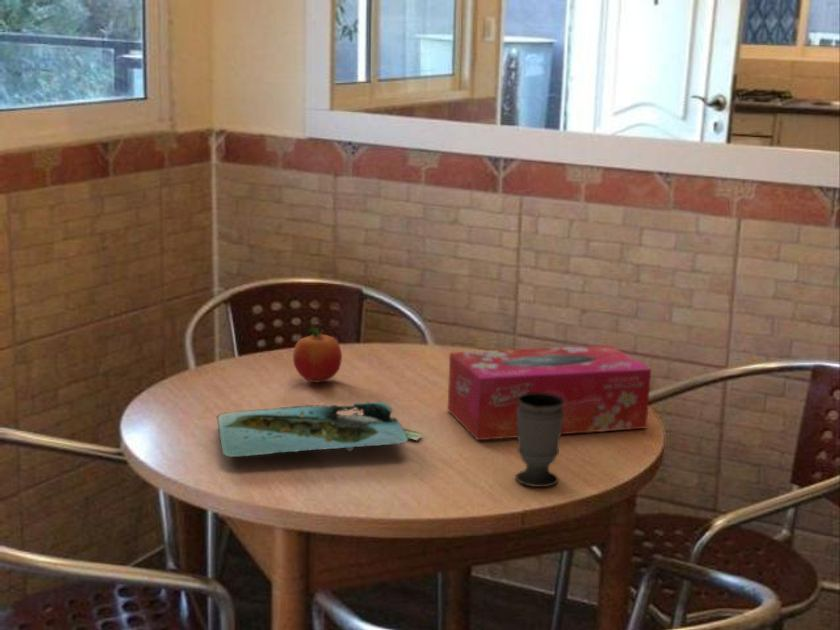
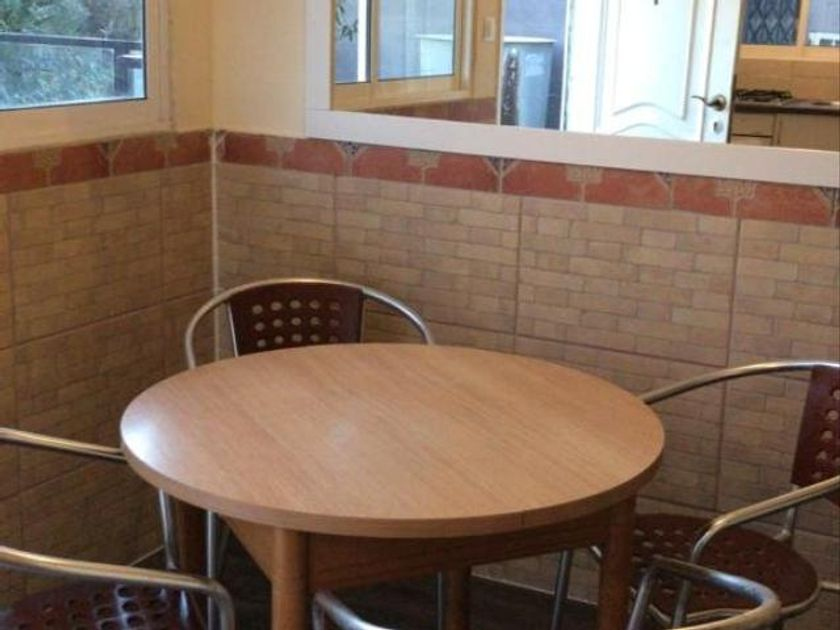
- tissue box (547, 390)
- platter (320, 428)
- cup (538, 439)
- fruit (316, 354)
